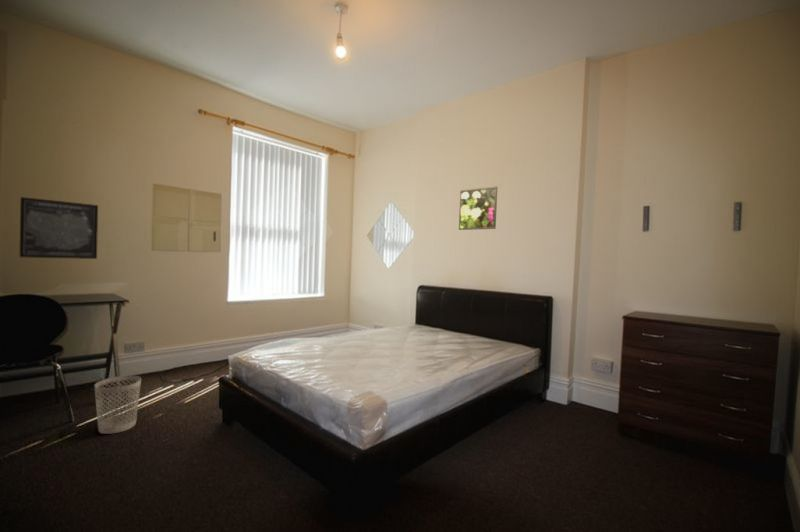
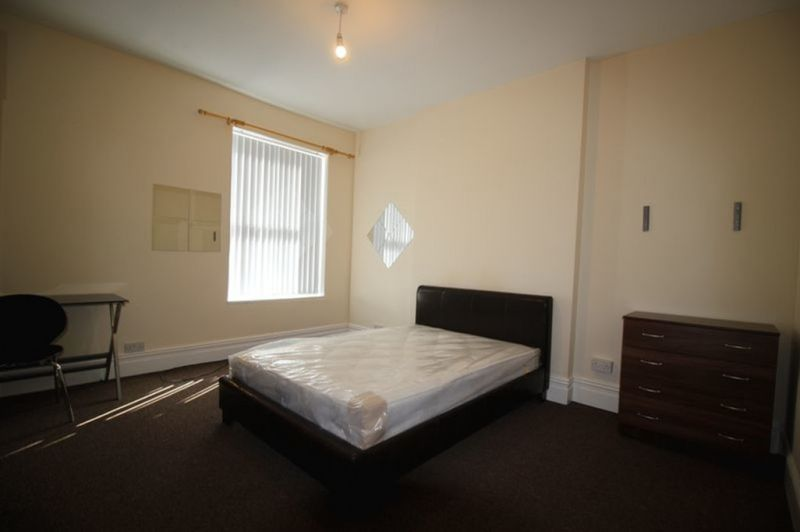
- wastebasket (117, 404)
- wall art (60, 229)
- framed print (477, 209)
